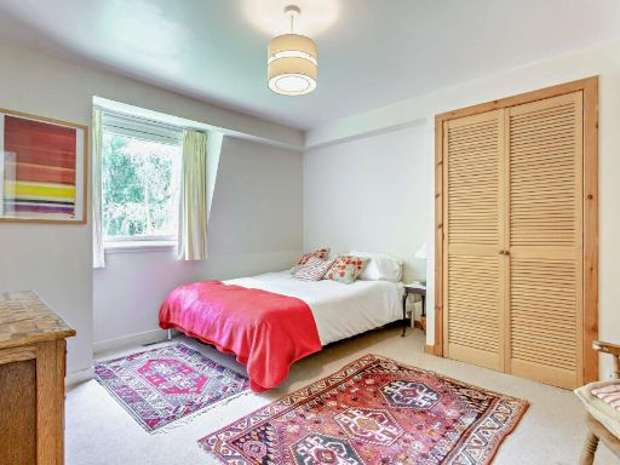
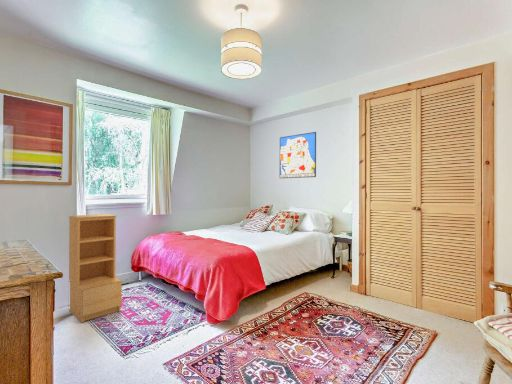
+ bookshelf (95, 263)
+ wall art (296, 156)
